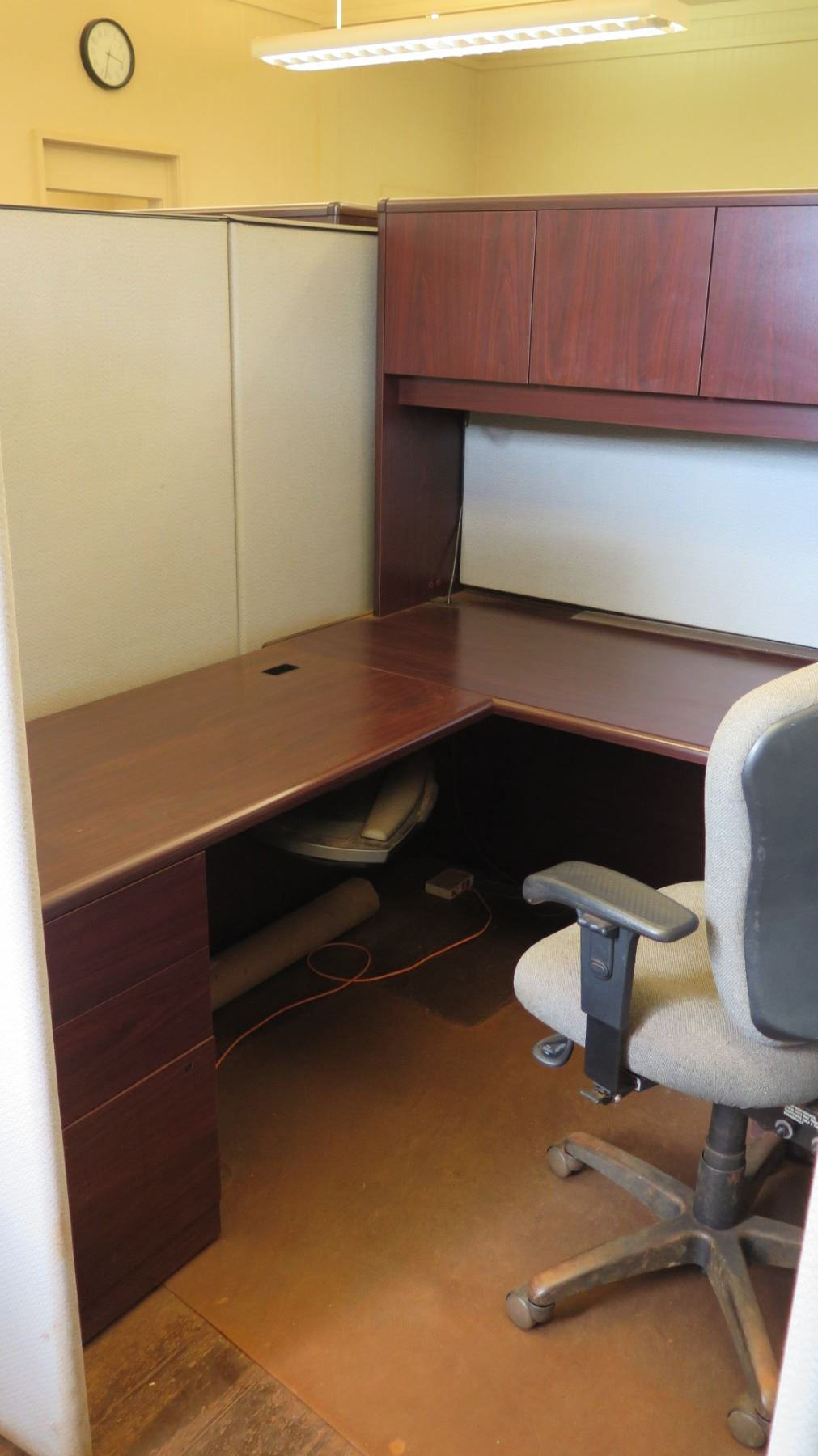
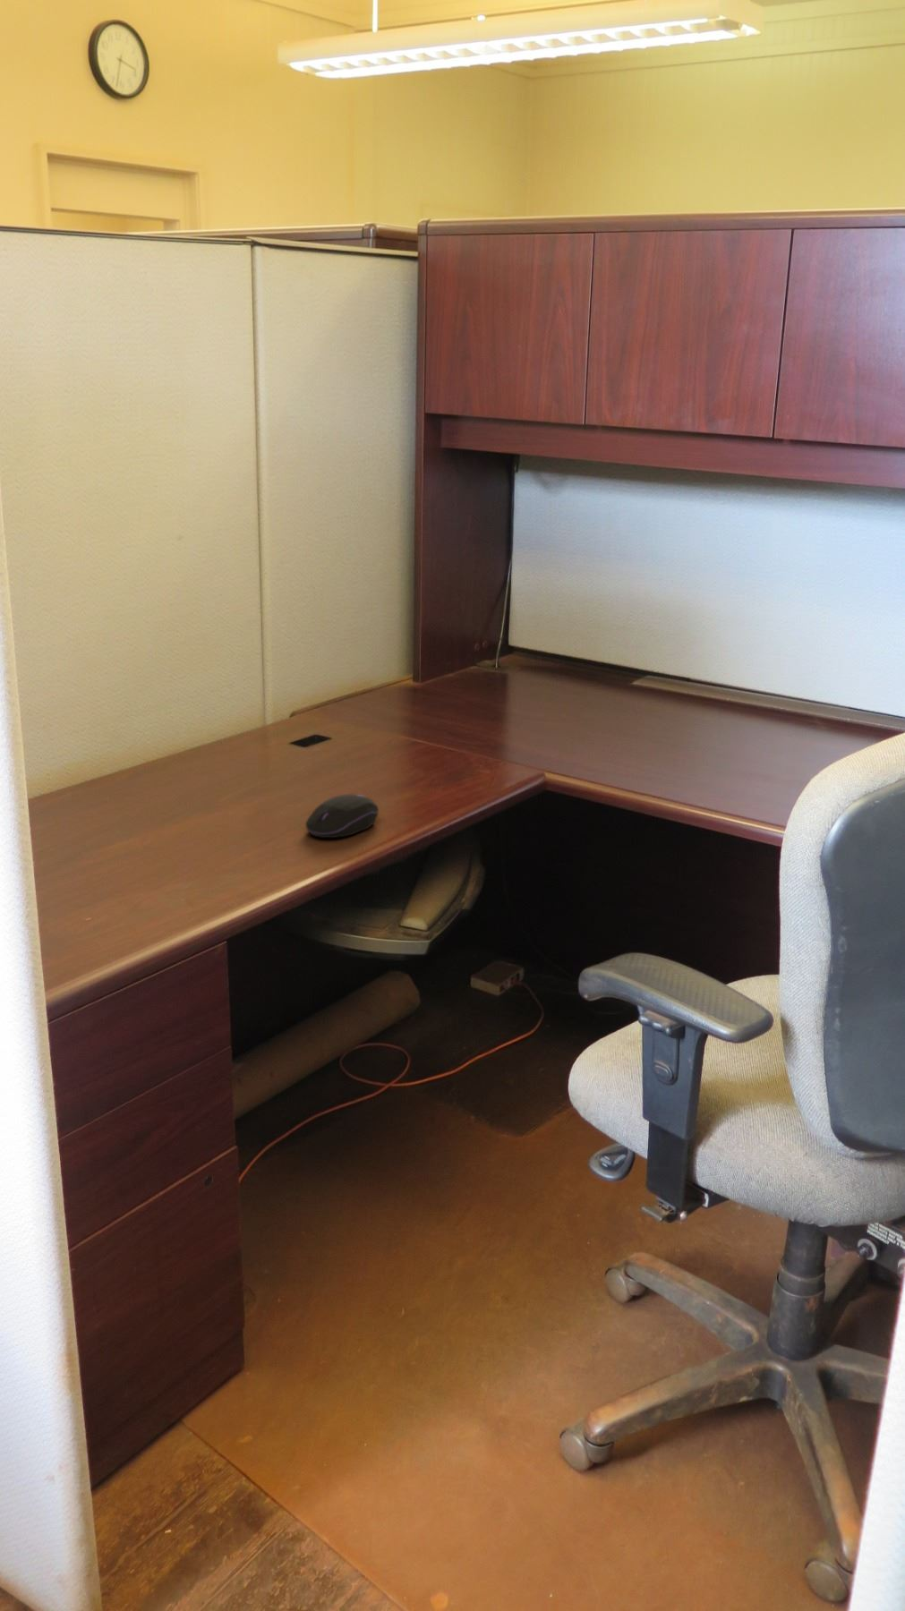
+ computer mouse (342, 812)
